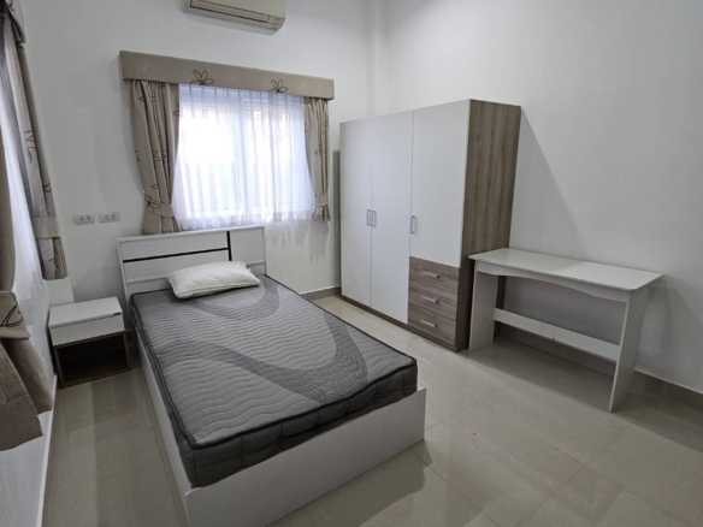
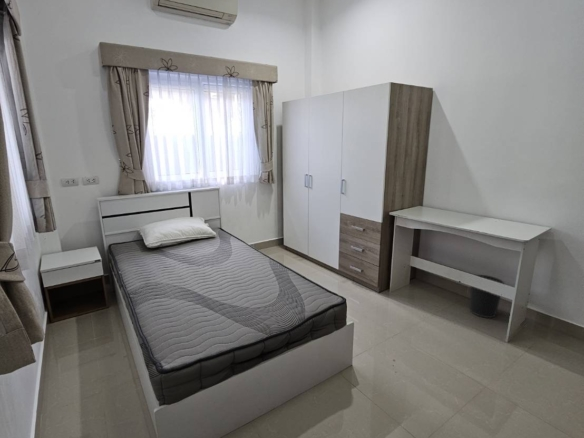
+ wastebasket (484, 296)
